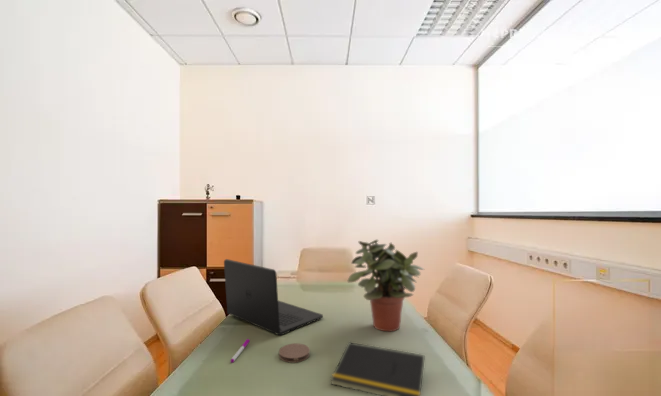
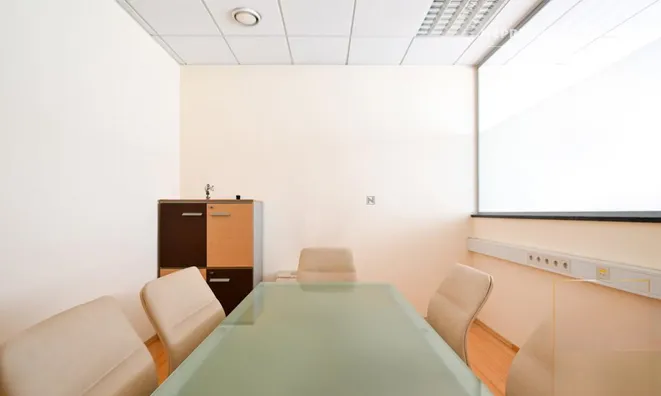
- laptop (273, 288)
- coaster (294, 352)
- potted plant (386, 283)
- notepad (379, 369)
- pen (240, 350)
